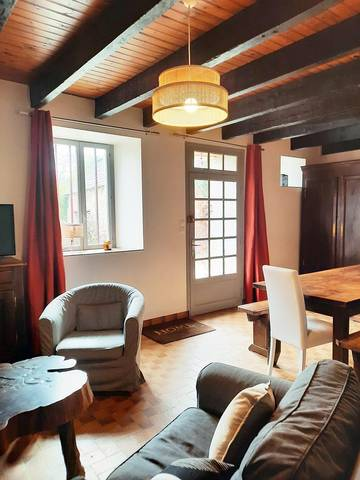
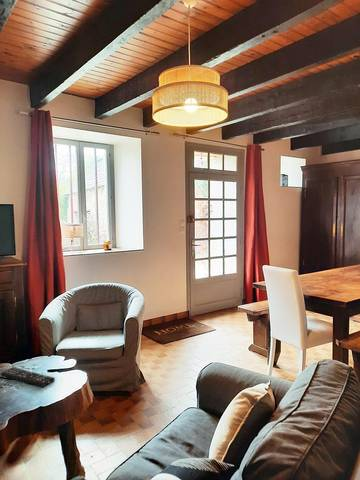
+ remote control (27, 376)
